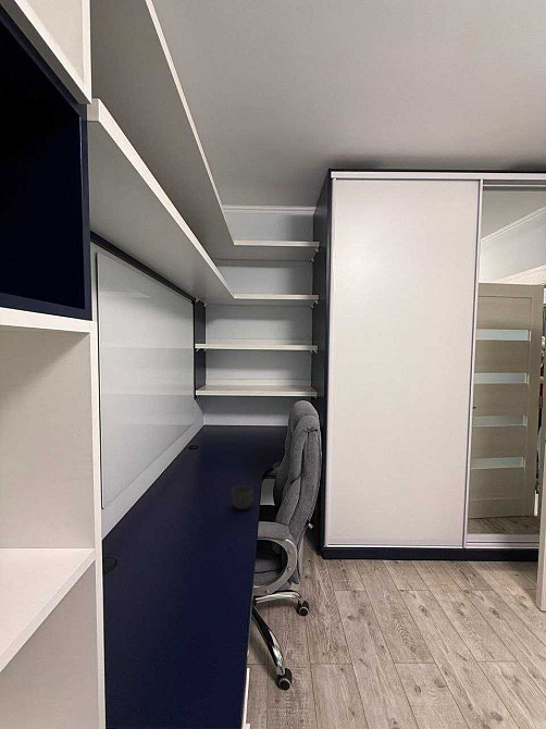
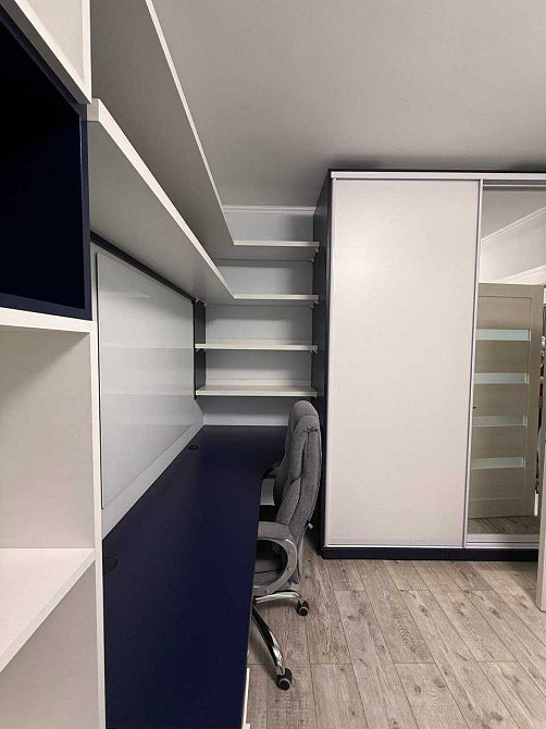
- mug (241, 498)
